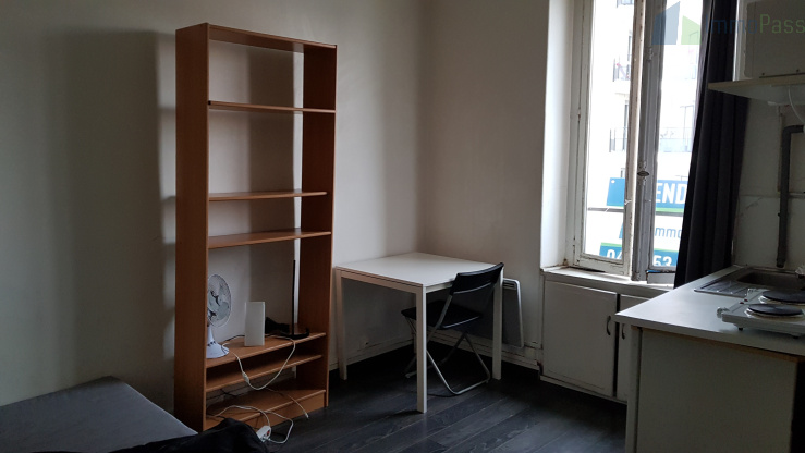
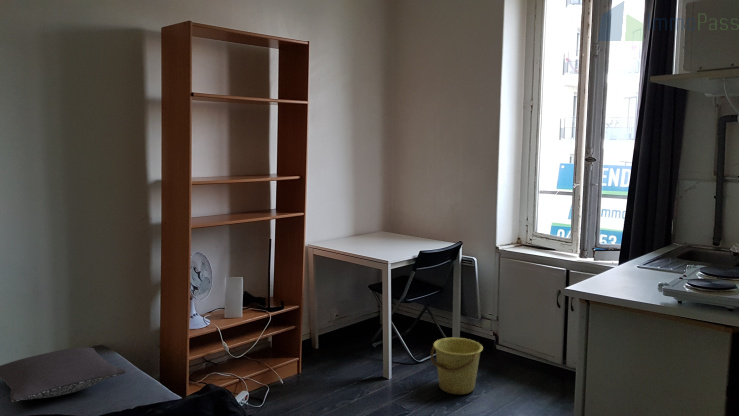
+ pillow (57, 371)
+ bucket (457, 366)
